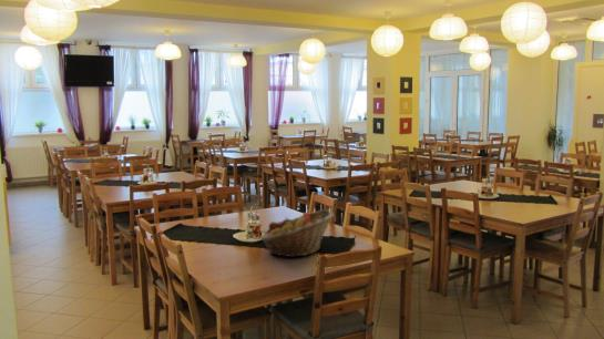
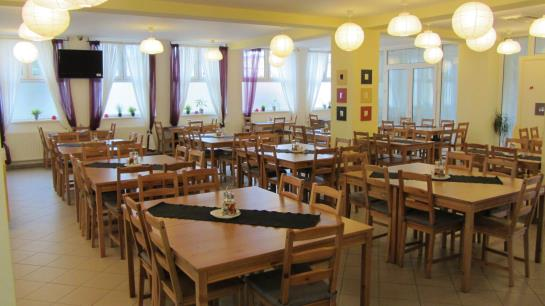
- fruit basket (297, 230)
